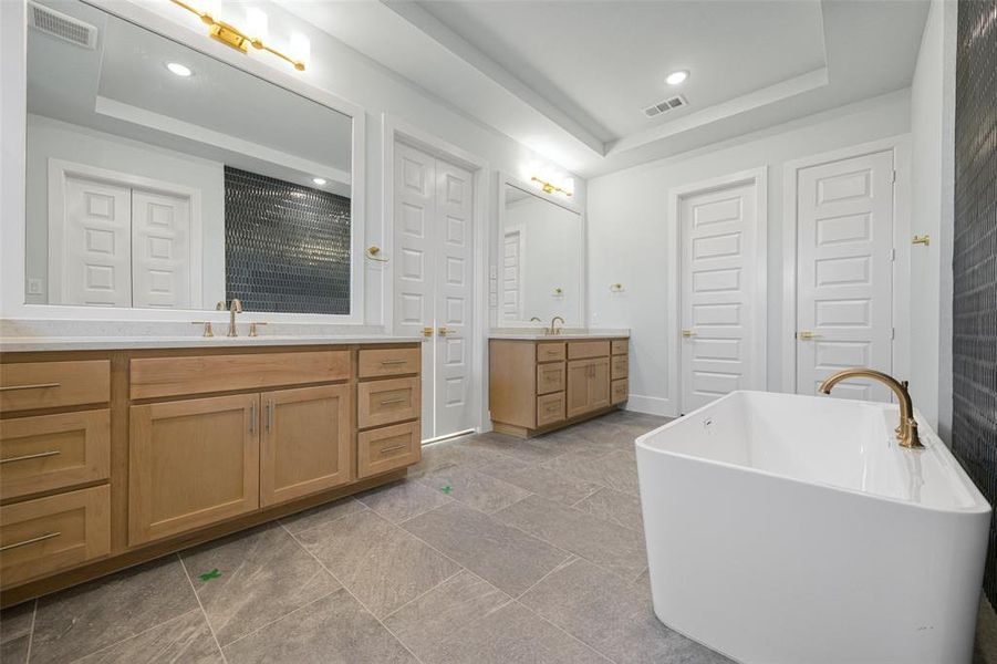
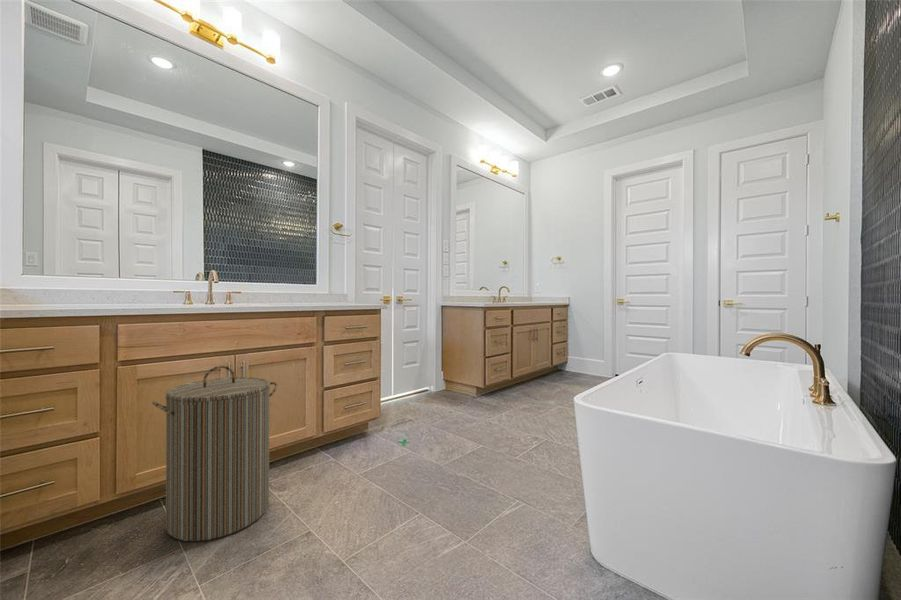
+ laundry hamper (221, 440)
